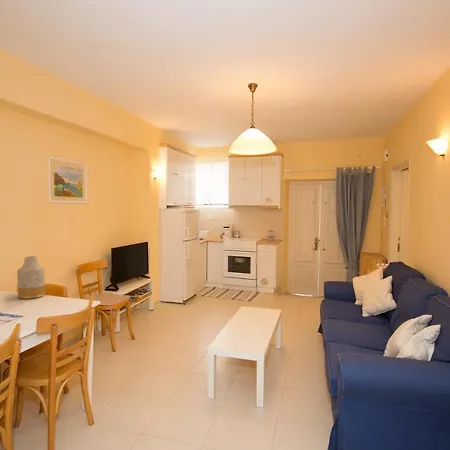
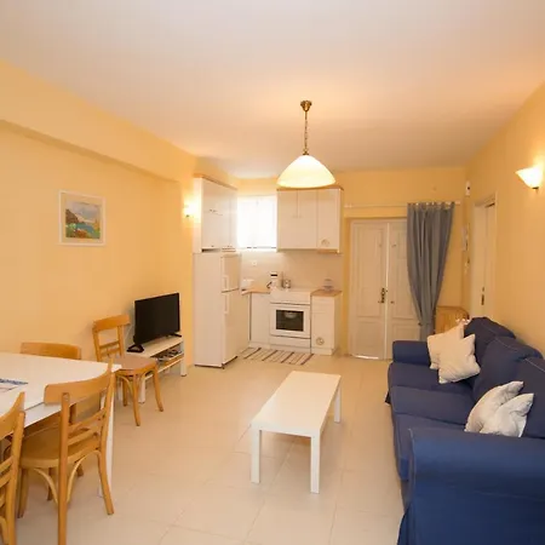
- vase (31, 276)
